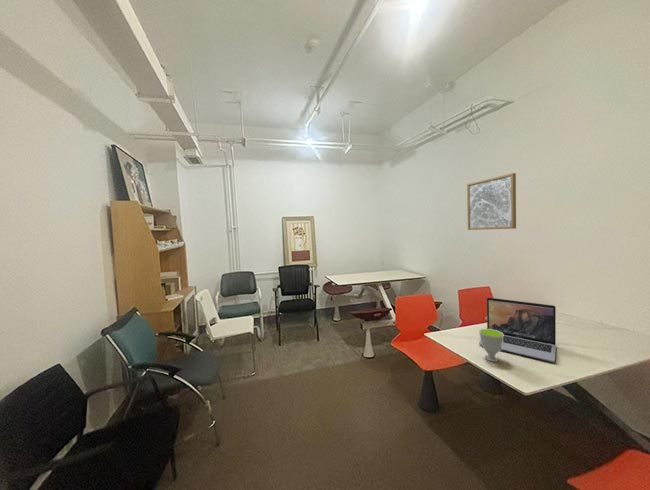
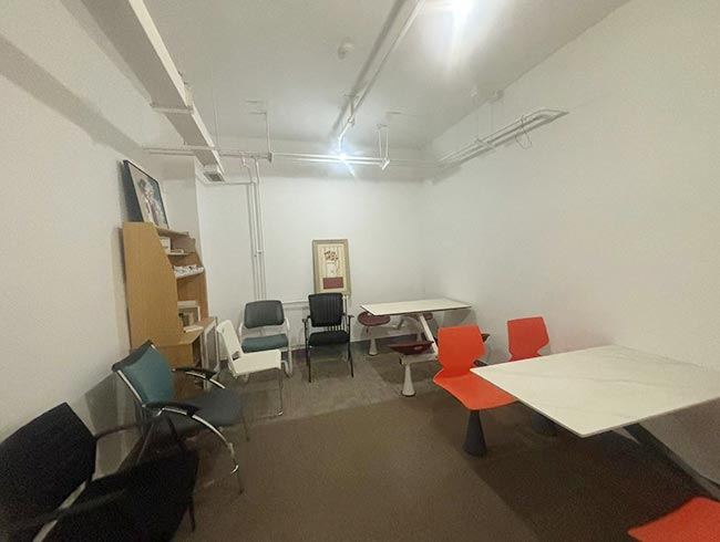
- wall art (489, 204)
- laptop (516, 325)
- cup (491, 345)
